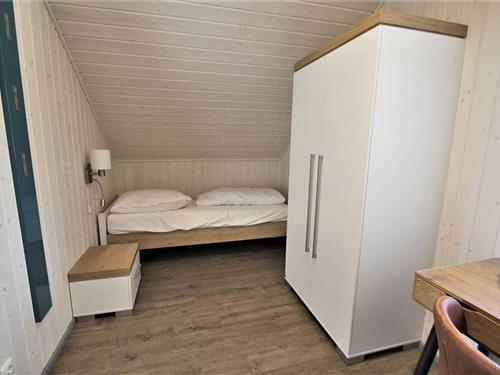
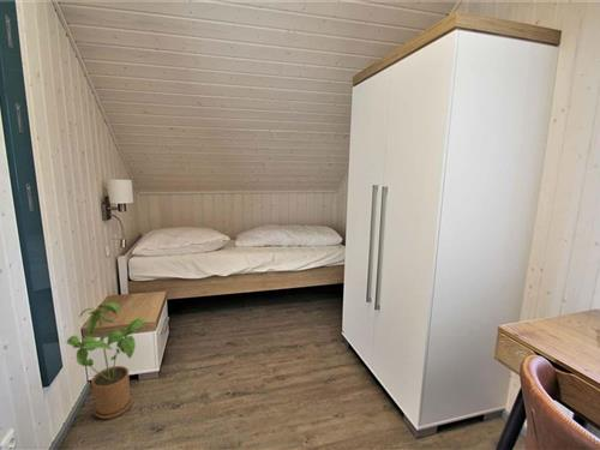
+ house plant (113, 358)
